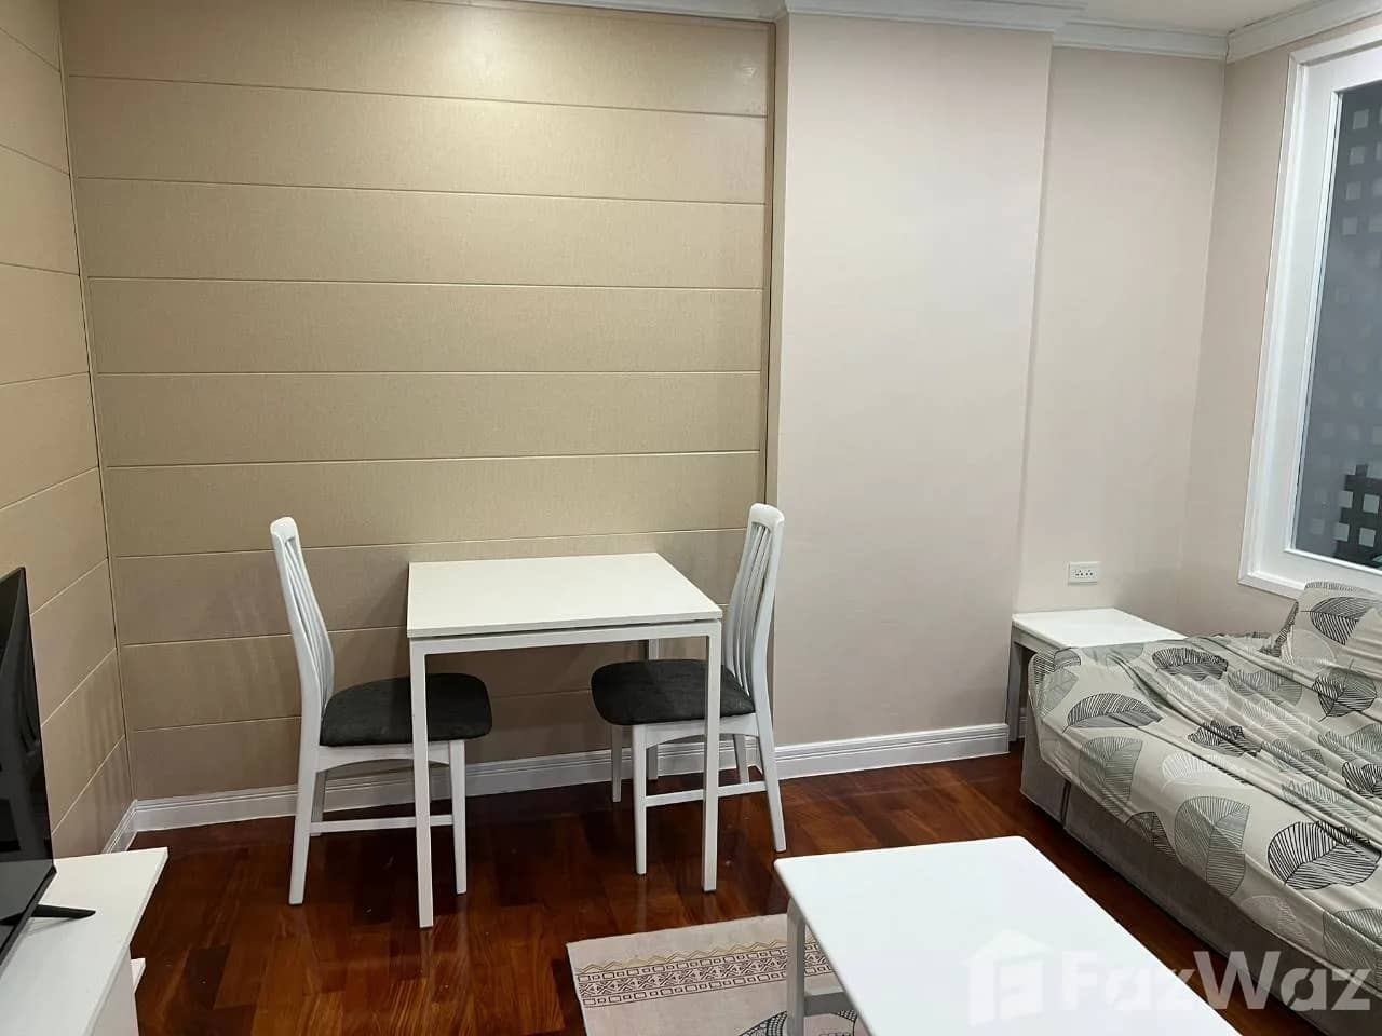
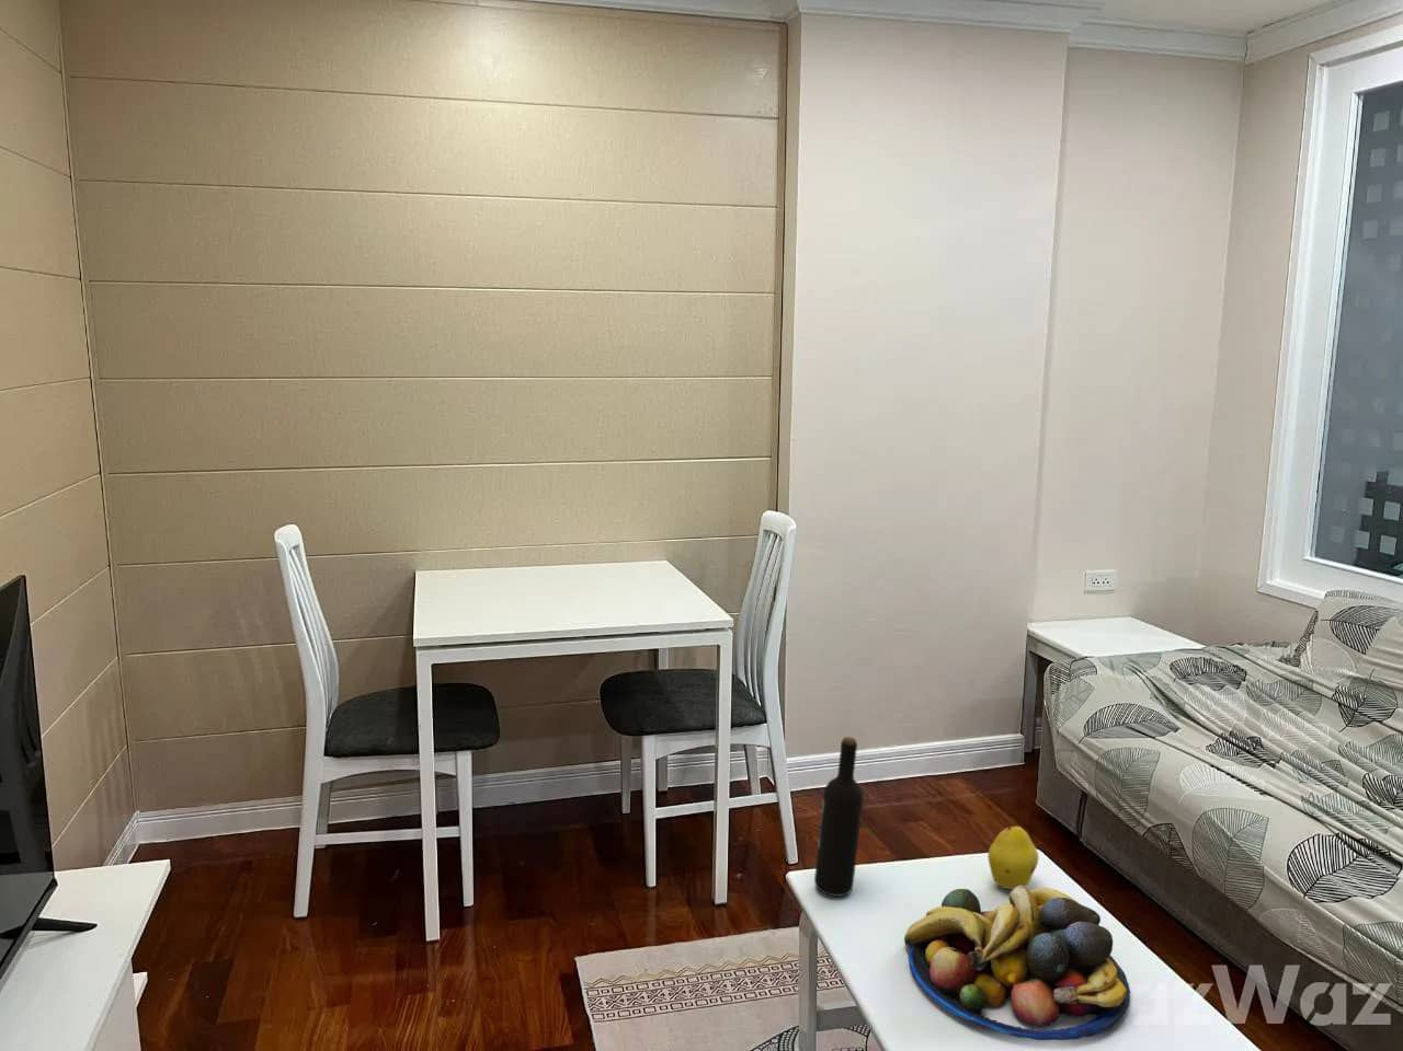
+ fruit (1013, 854)
+ wine bottle (840, 814)
+ fruit bowl (1016, 938)
